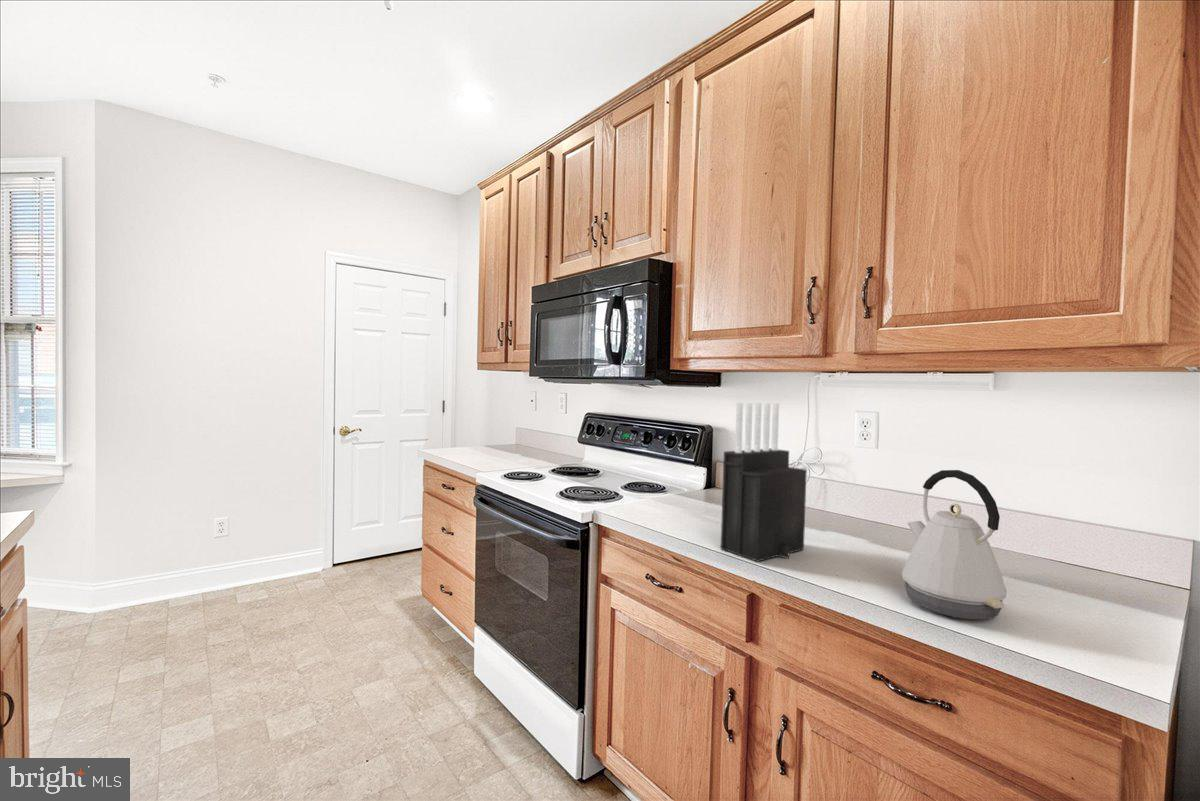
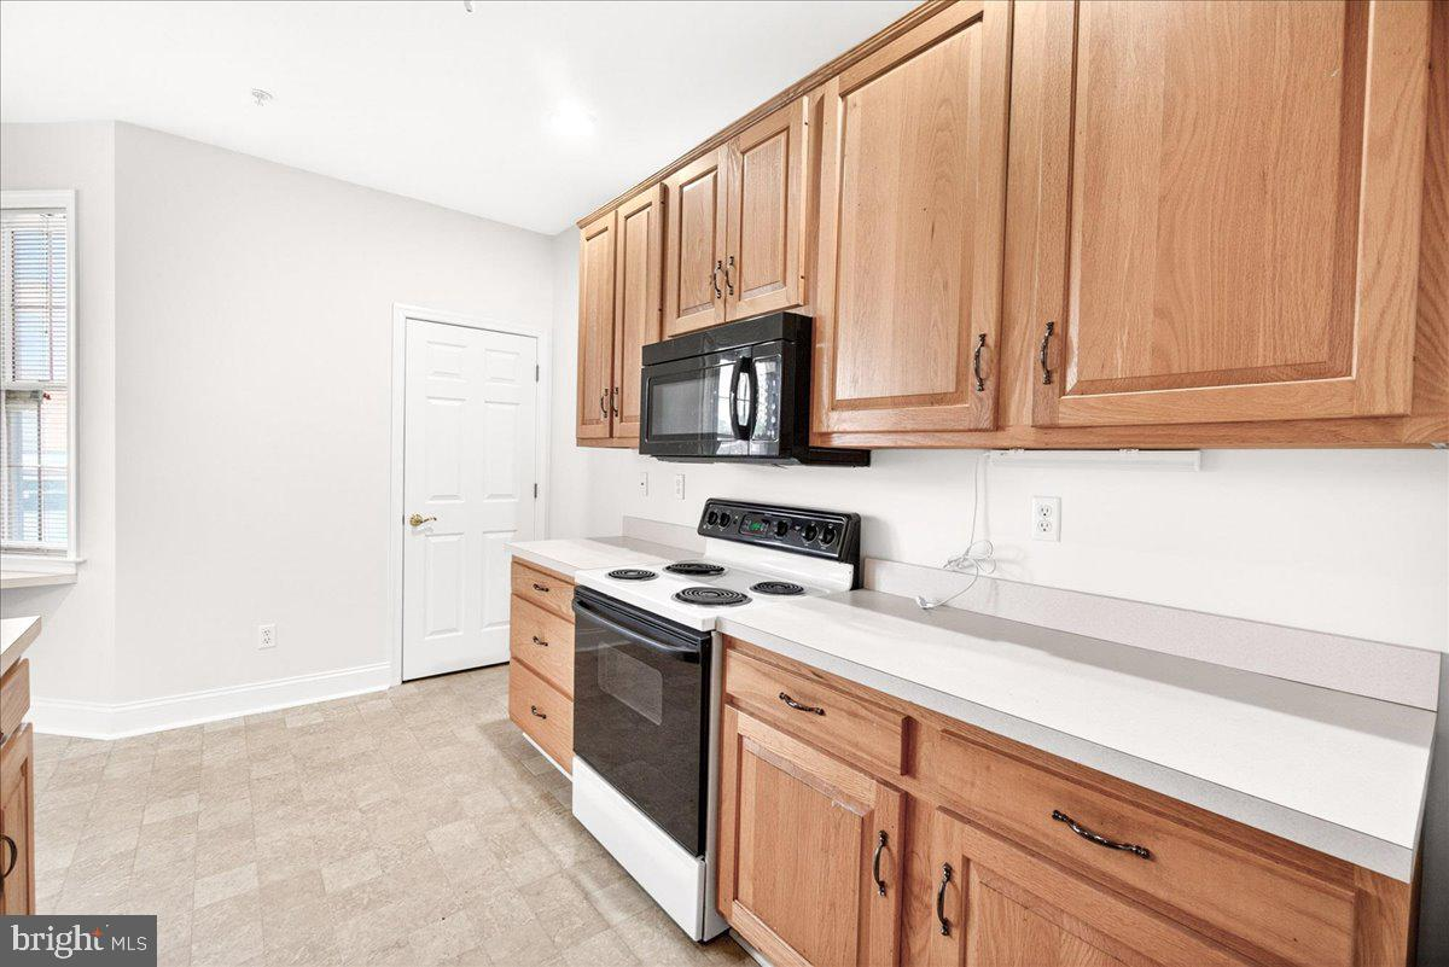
- knife block (769, 477)
- kettle (951, 537)
